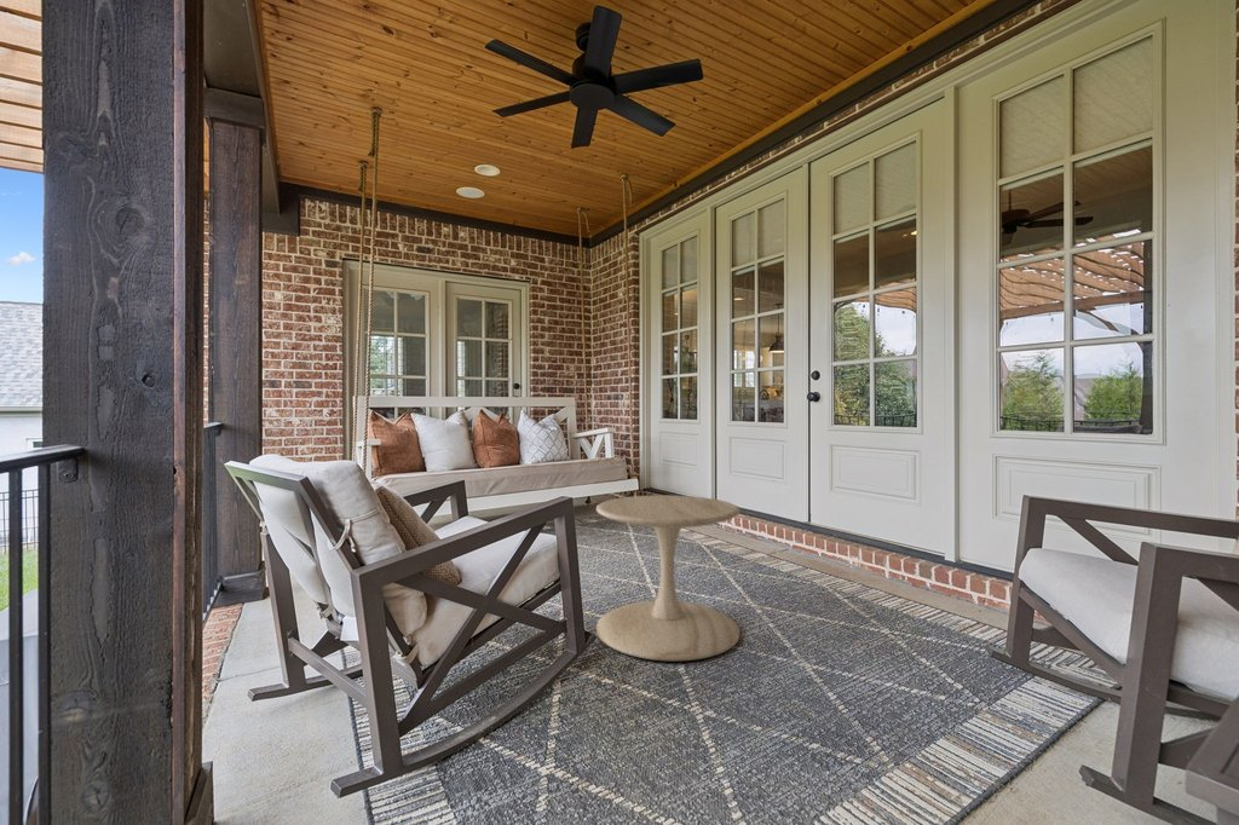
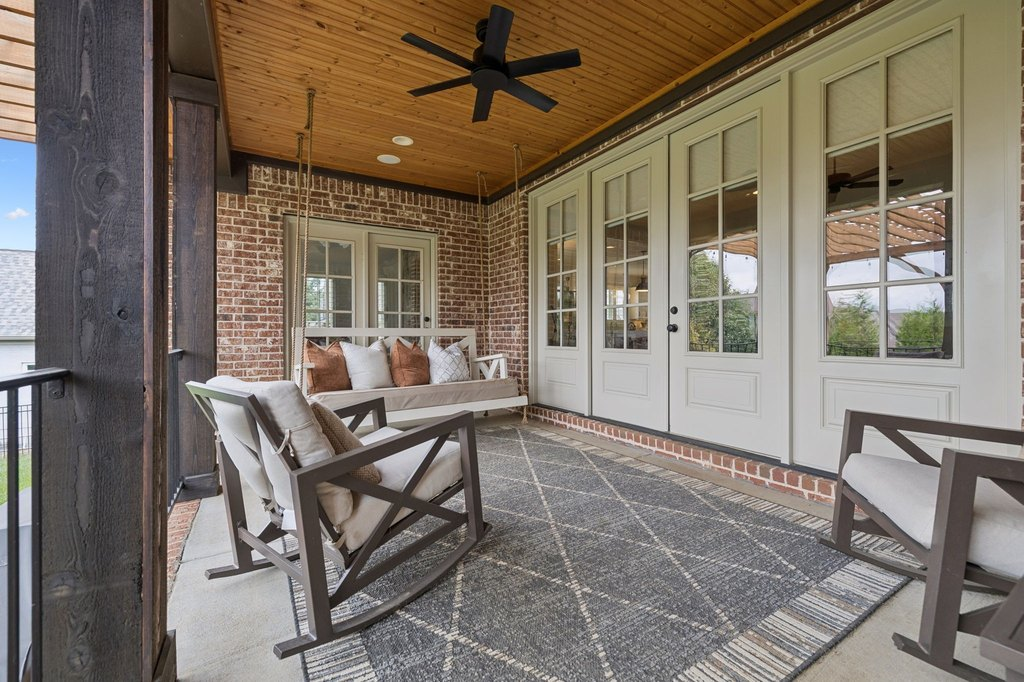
- side table (667, 567)
